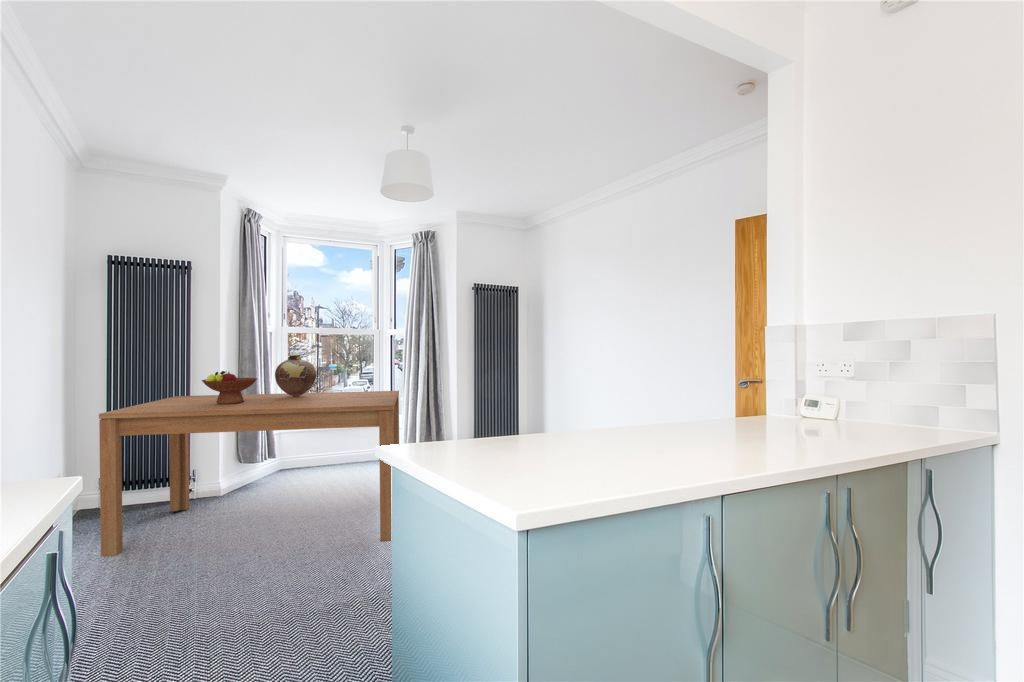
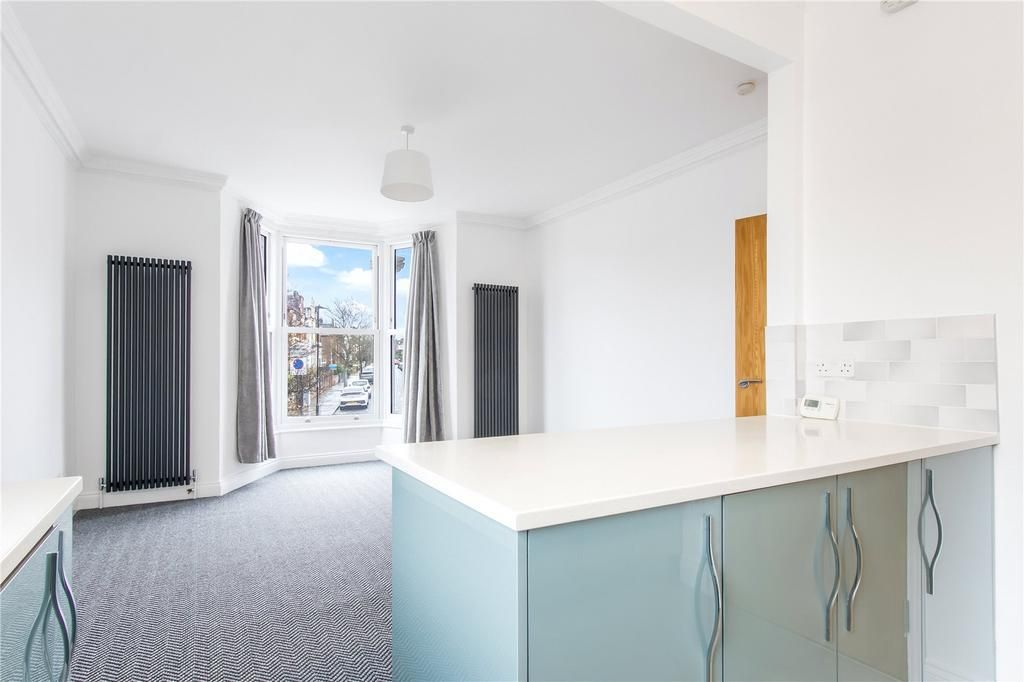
- vase (295, 375)
- fruit bowl (230, 386)
- dining table (269, 430)
